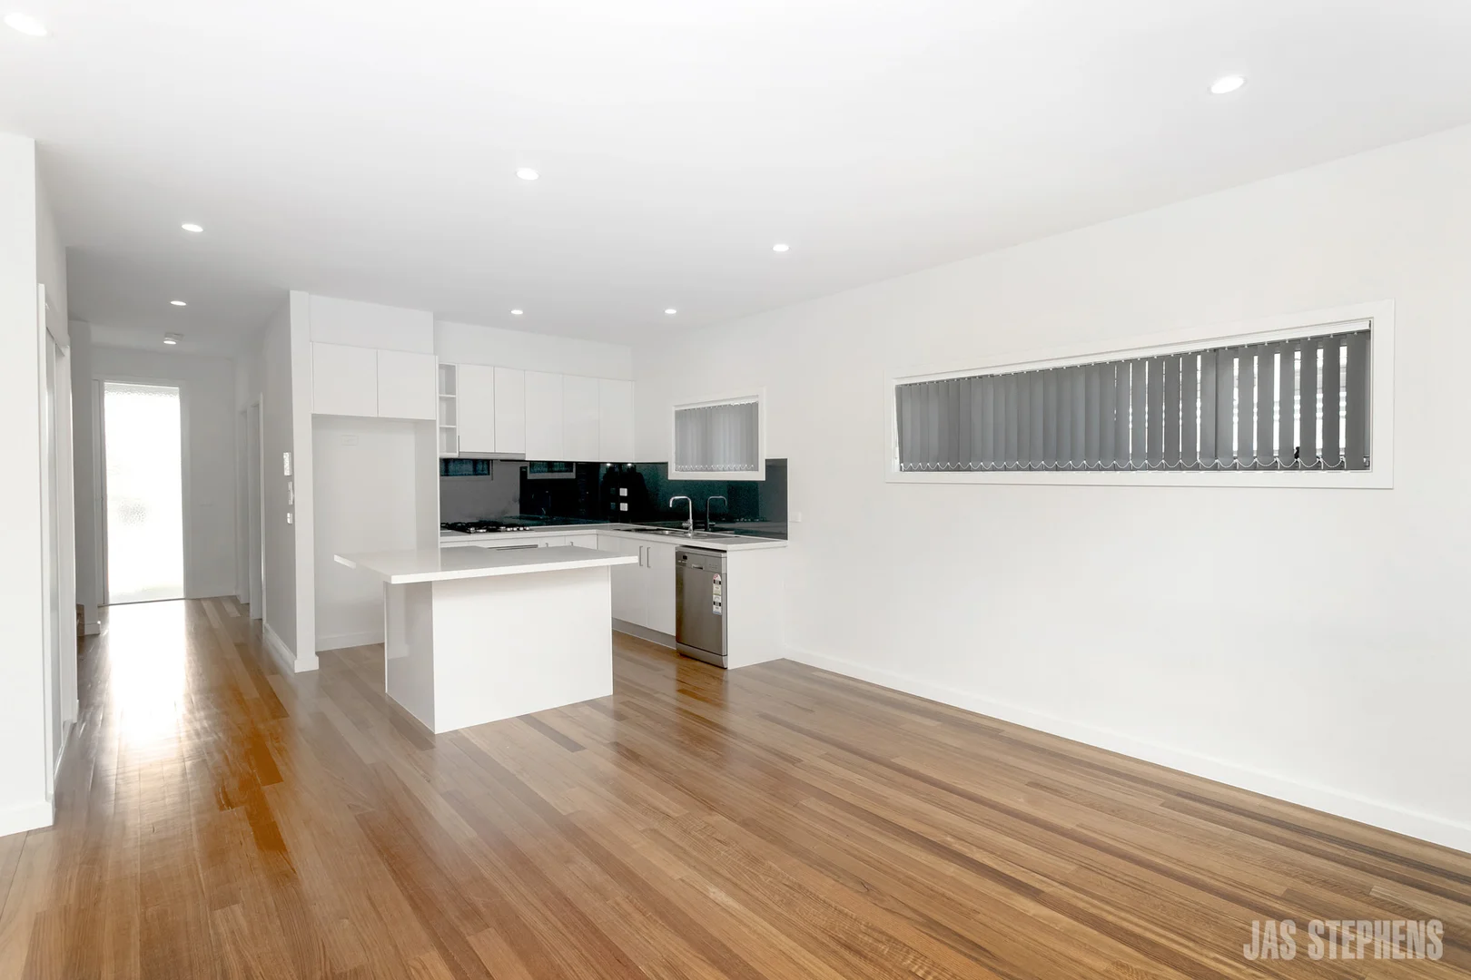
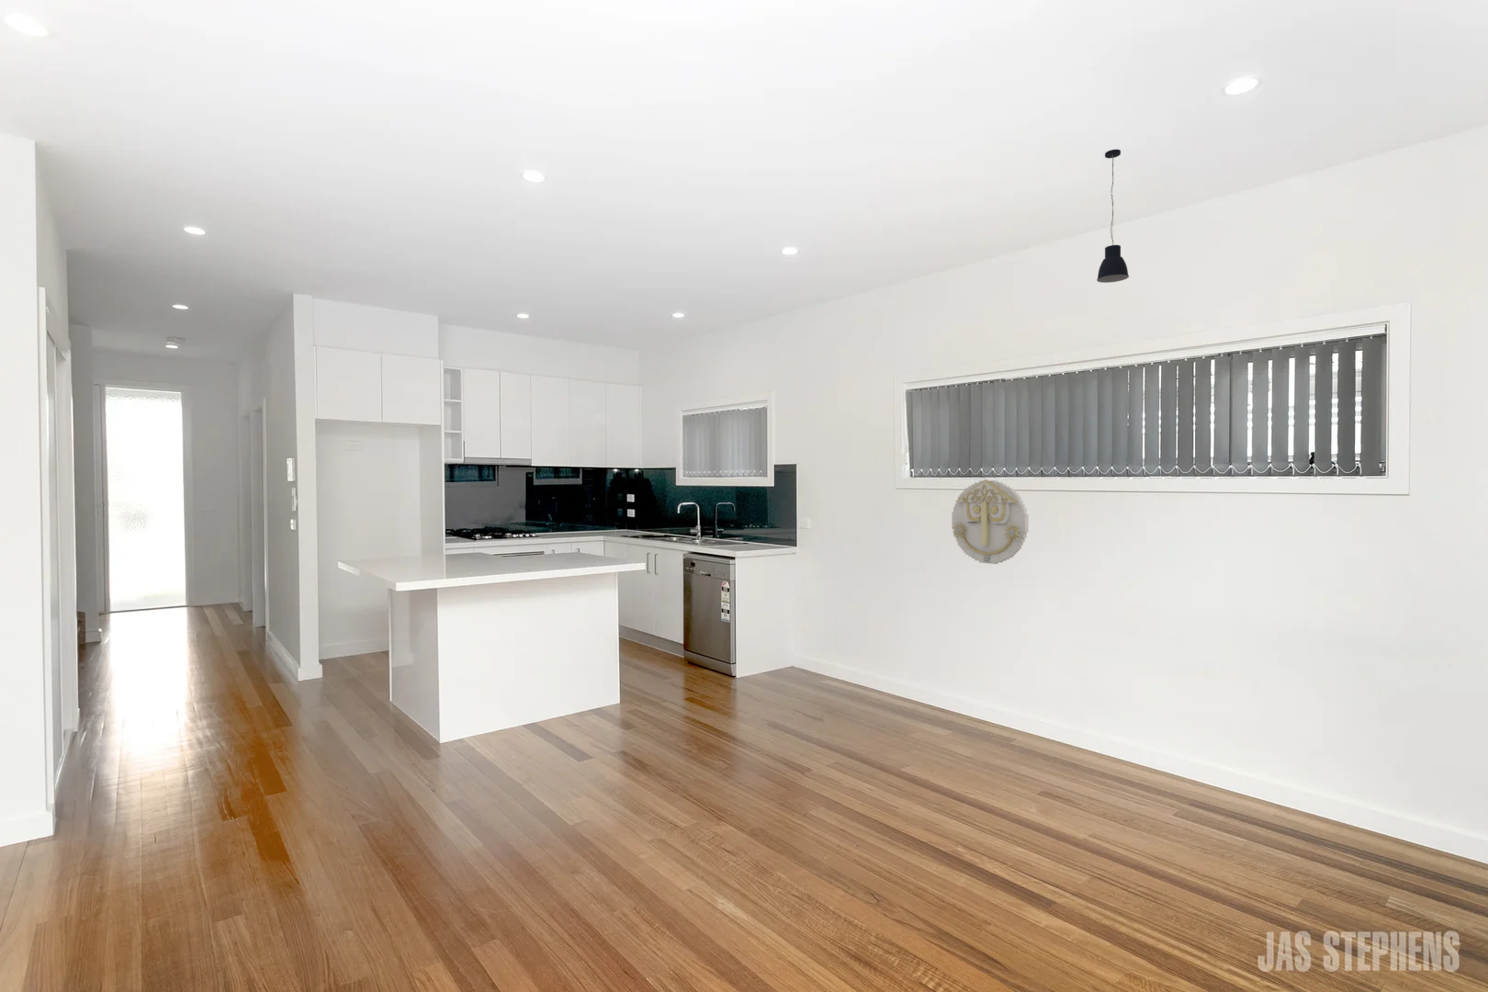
+ wall decoration (986, 520)
+ pendant light (1113, 215)
